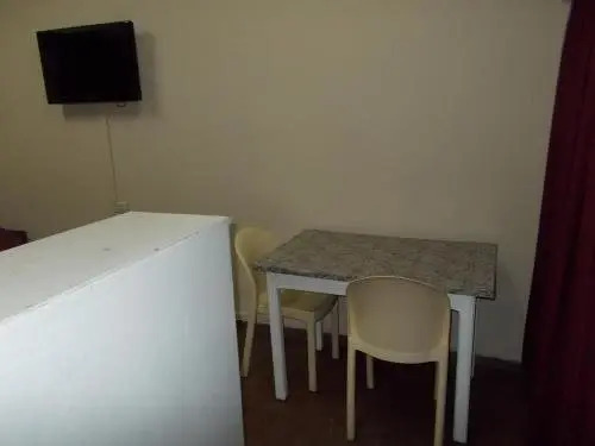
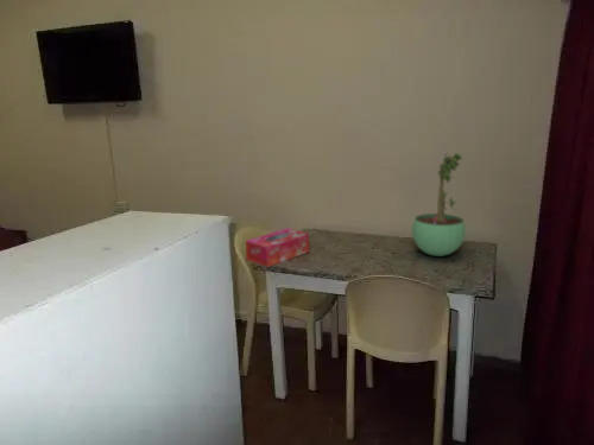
+ potted plant (438, 204)
+ tissue box (278, 246)
